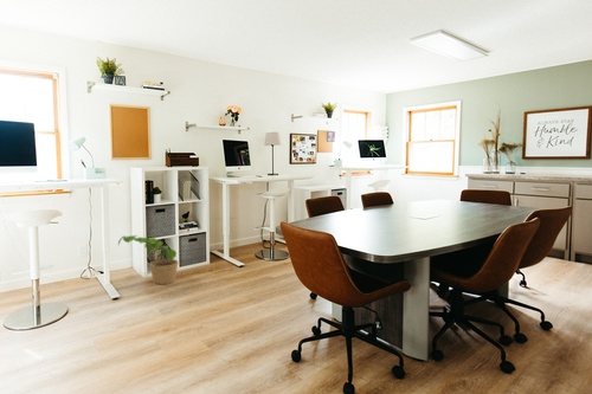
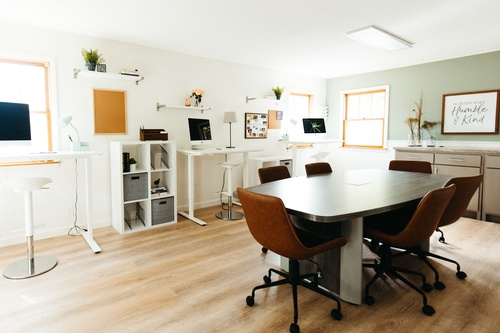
- potted plant (152, 261)
